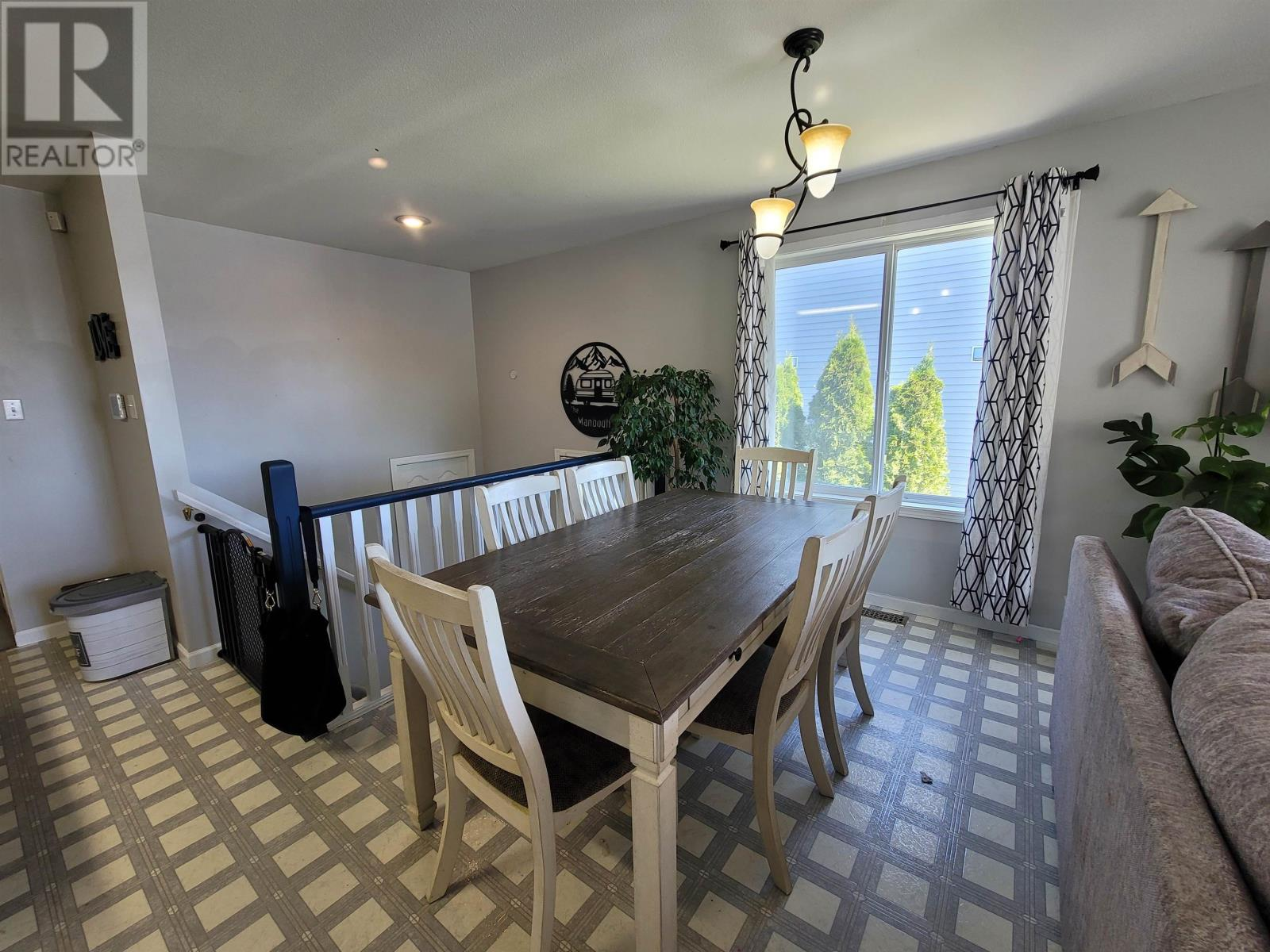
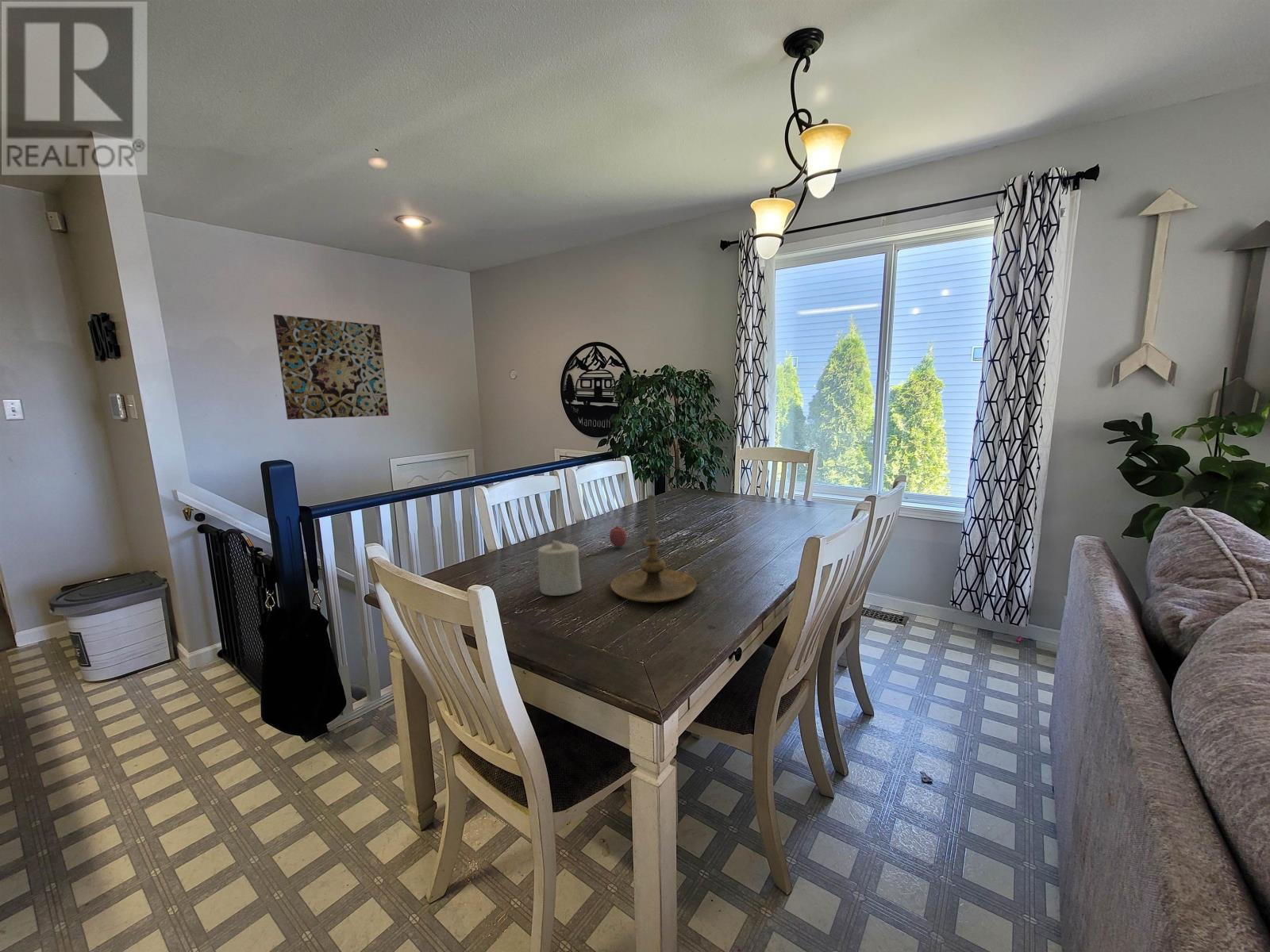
+ candle holder (652, 542)
+ candle (559, 564)
+ fruit (618, 536)
+ wall art (336, 369)
